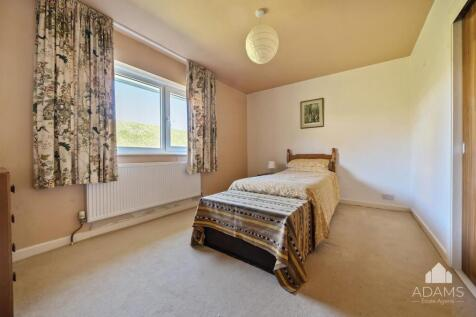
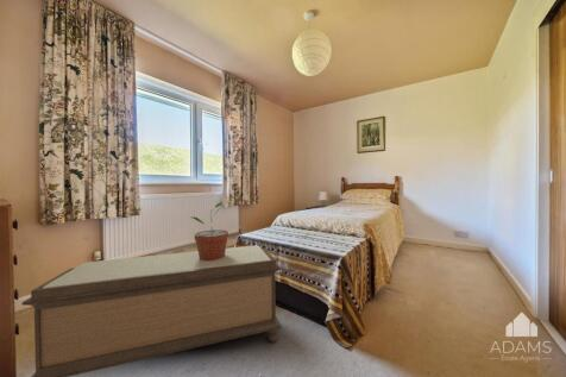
+ bench (177, 302)
+ potted plant (213, 230)
